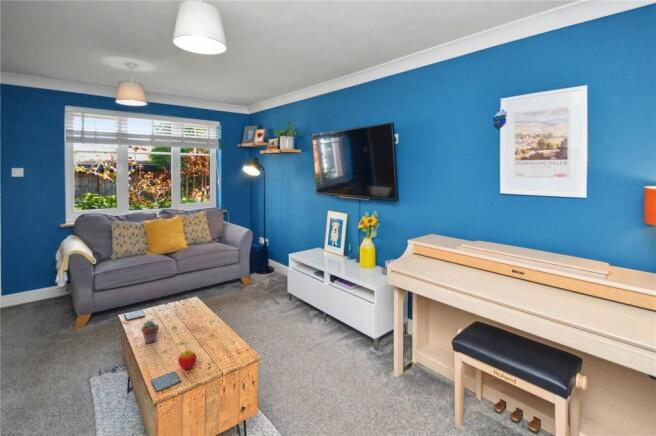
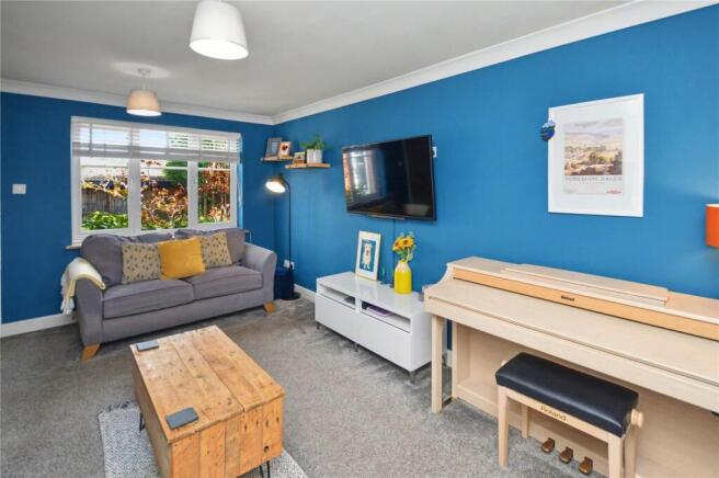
- potted succulent (150, 330)
- apple (187, 358)
